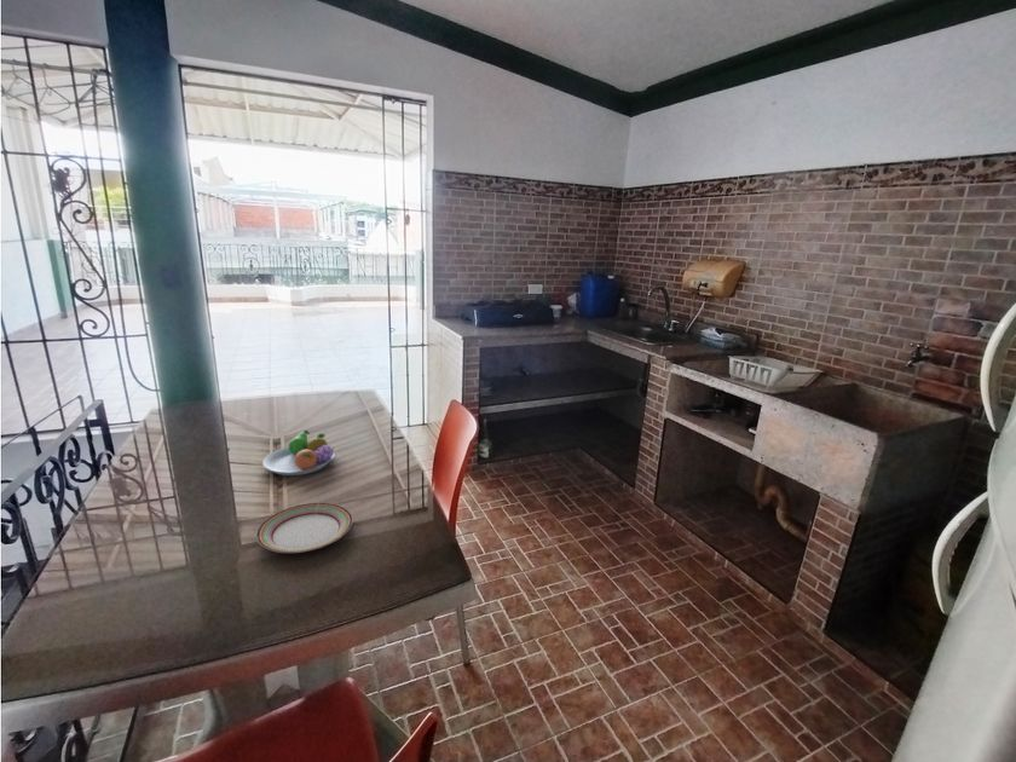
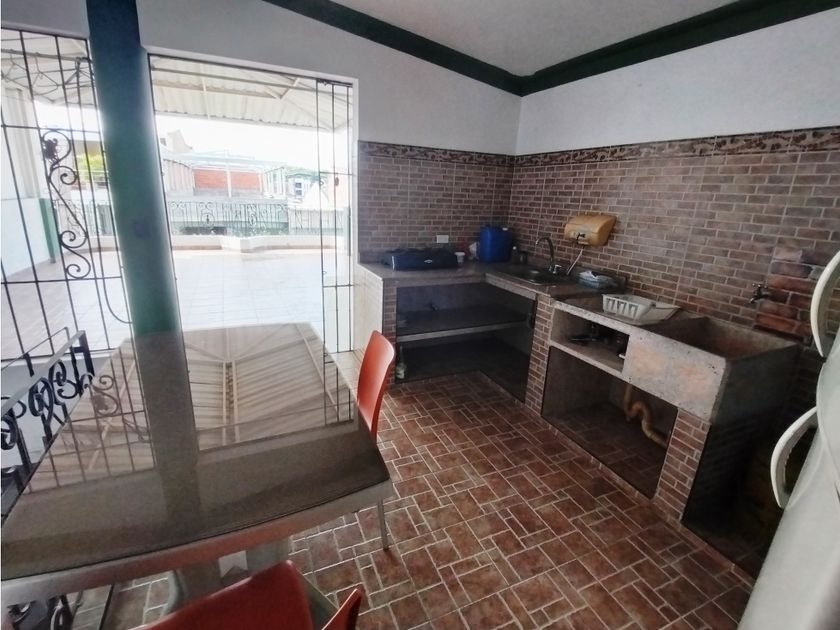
- plate (306, 529)
- fruit bowl (300, 450)
